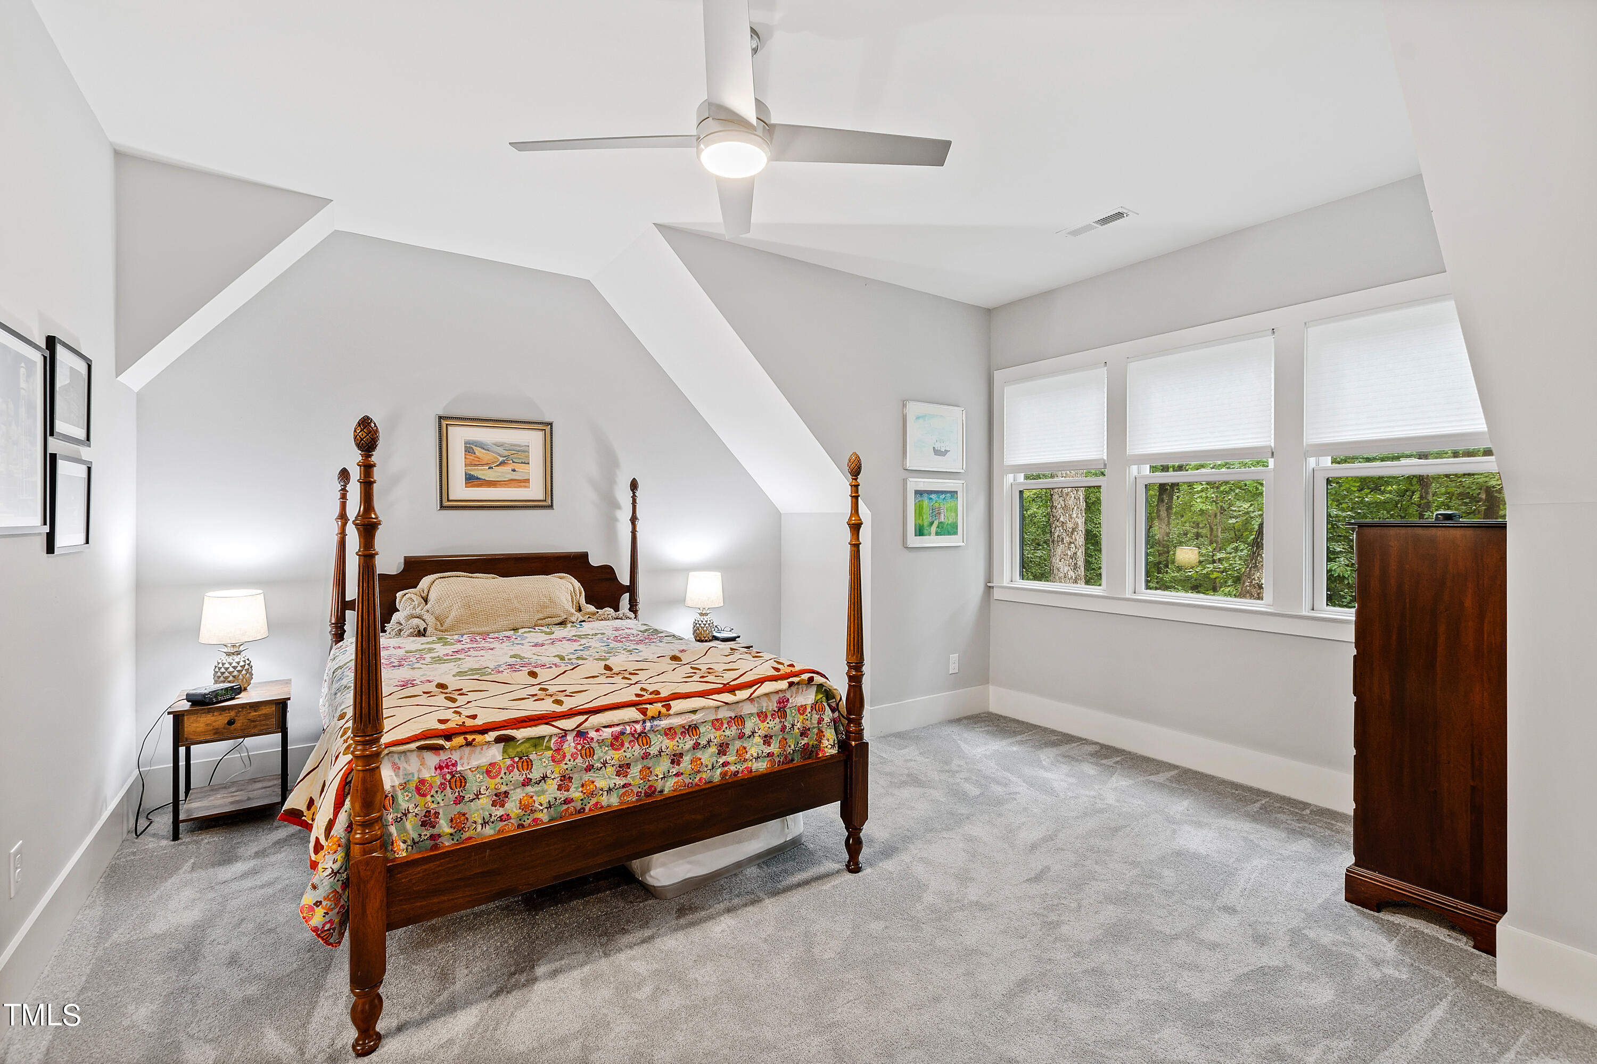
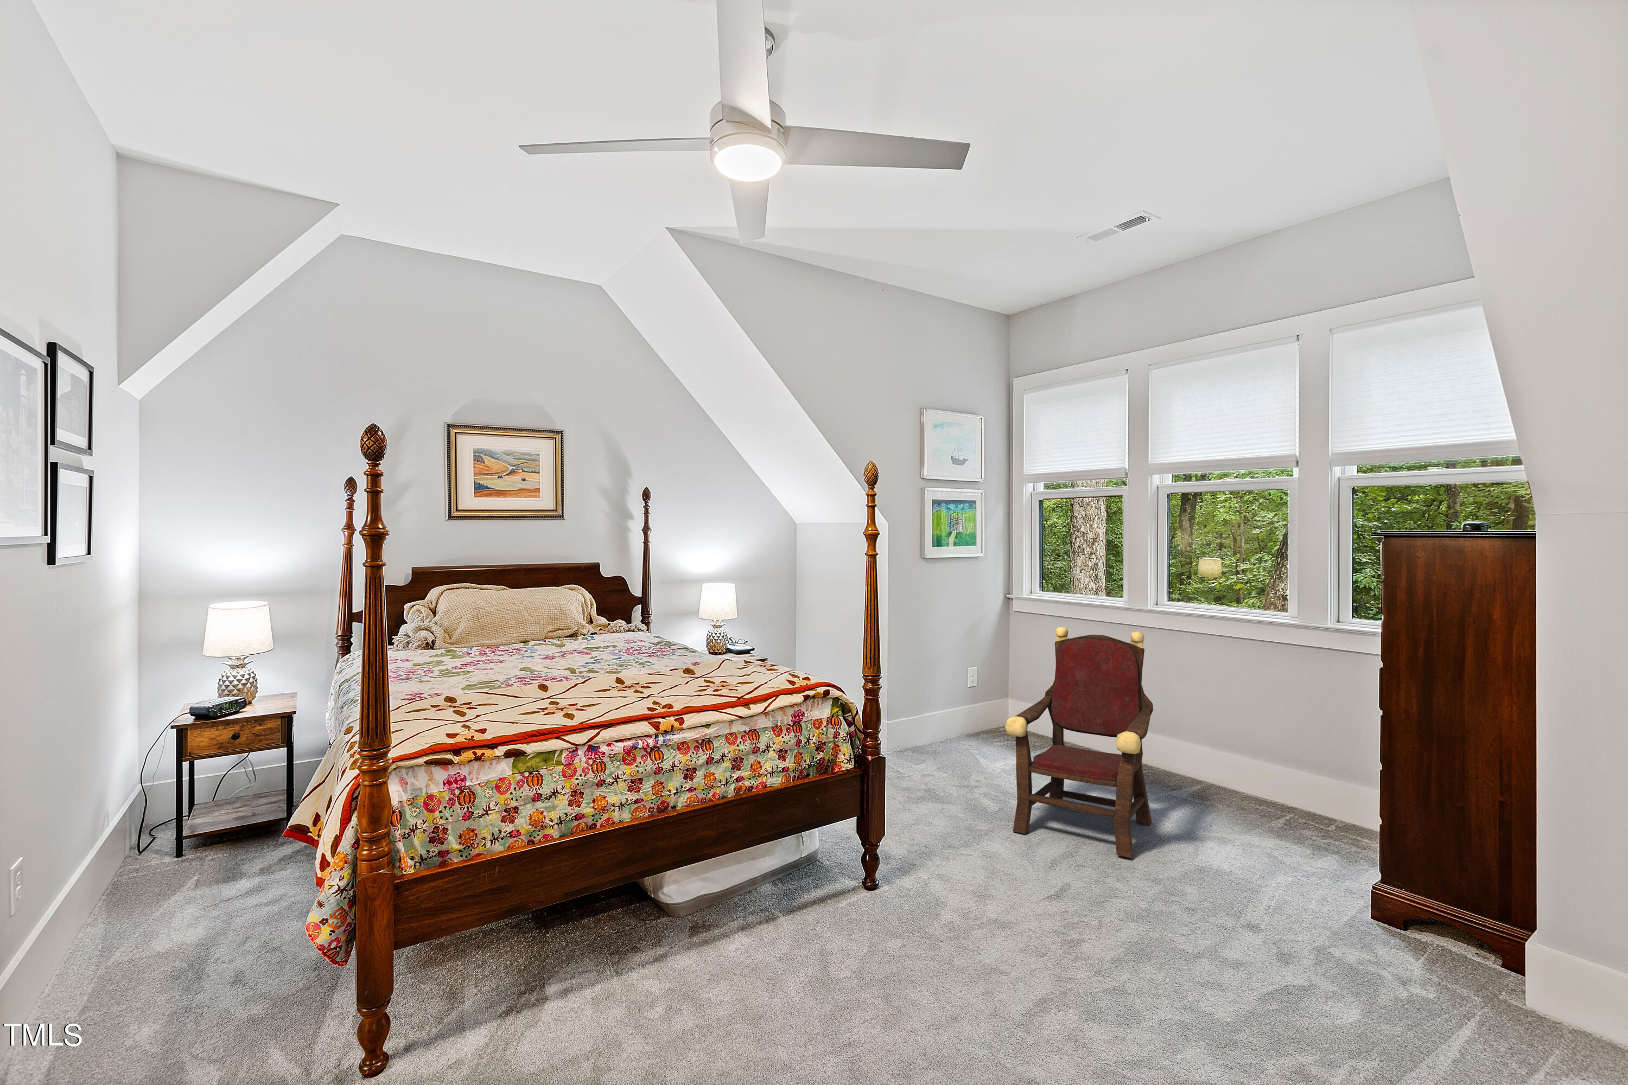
+ armchair (1085, 730)
